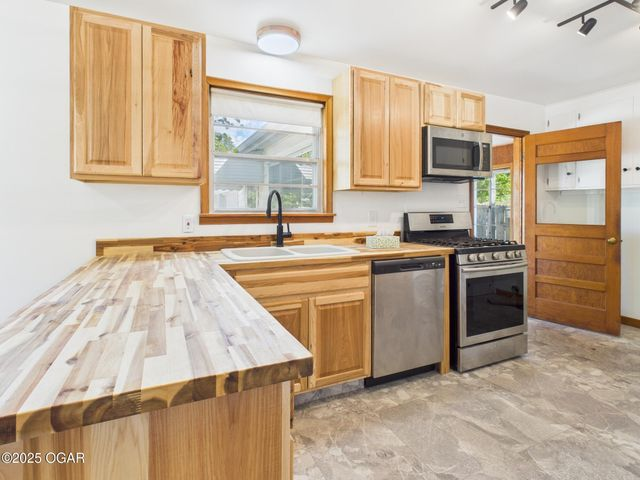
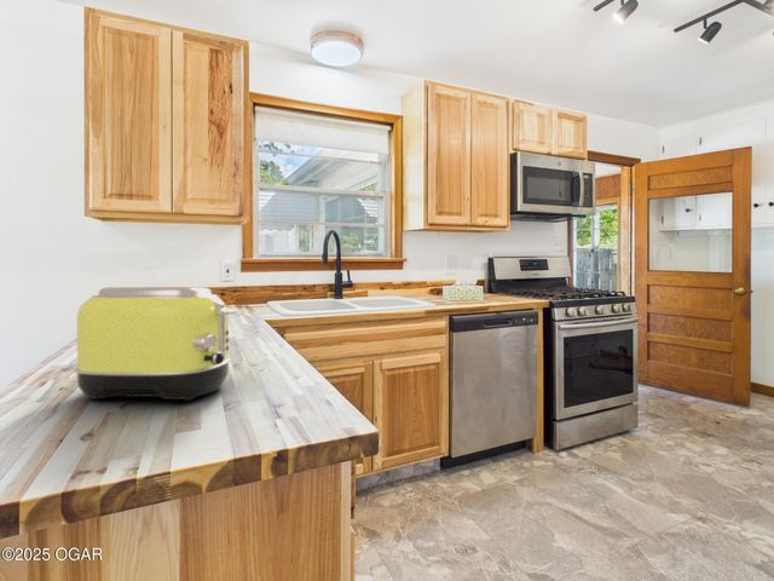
+ toaster (163, 339)
